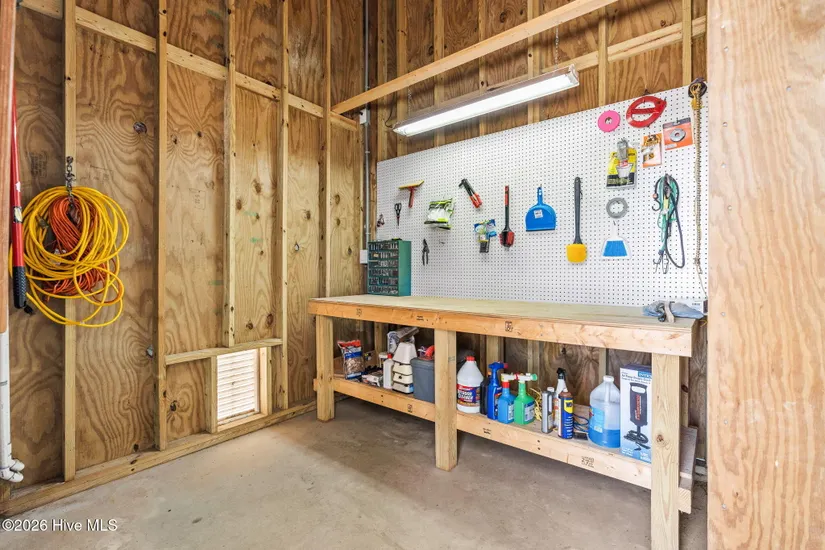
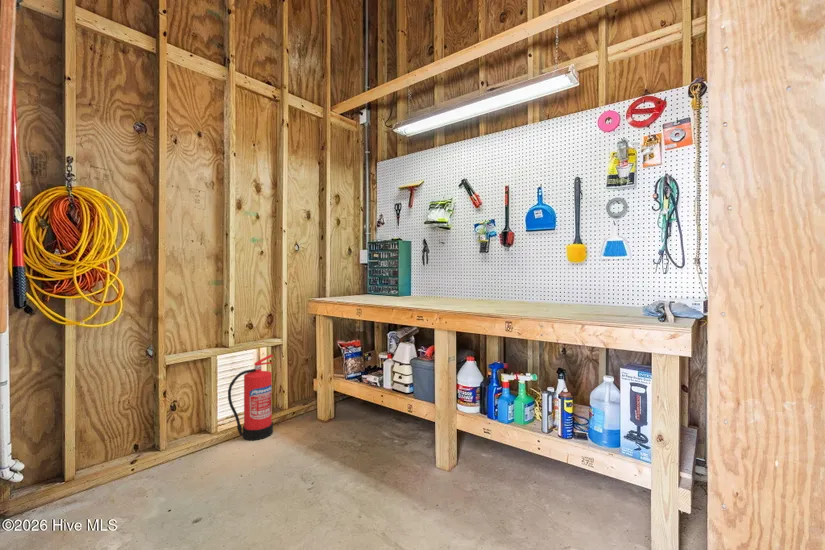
+ fire extinguisher (251, 397)
